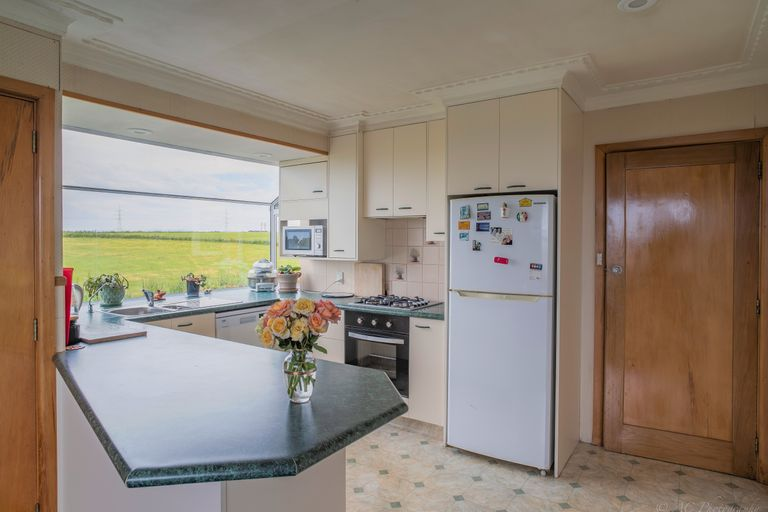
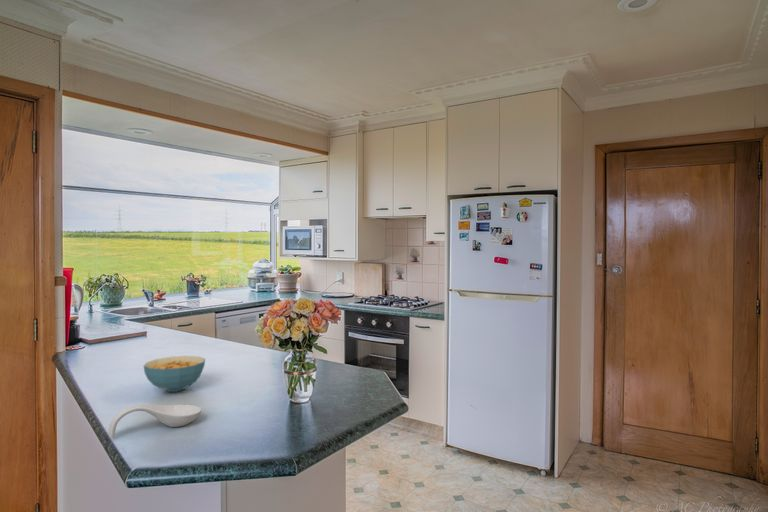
+ spoon rest (157, 415)
+ cereal bowl (175, 375)
